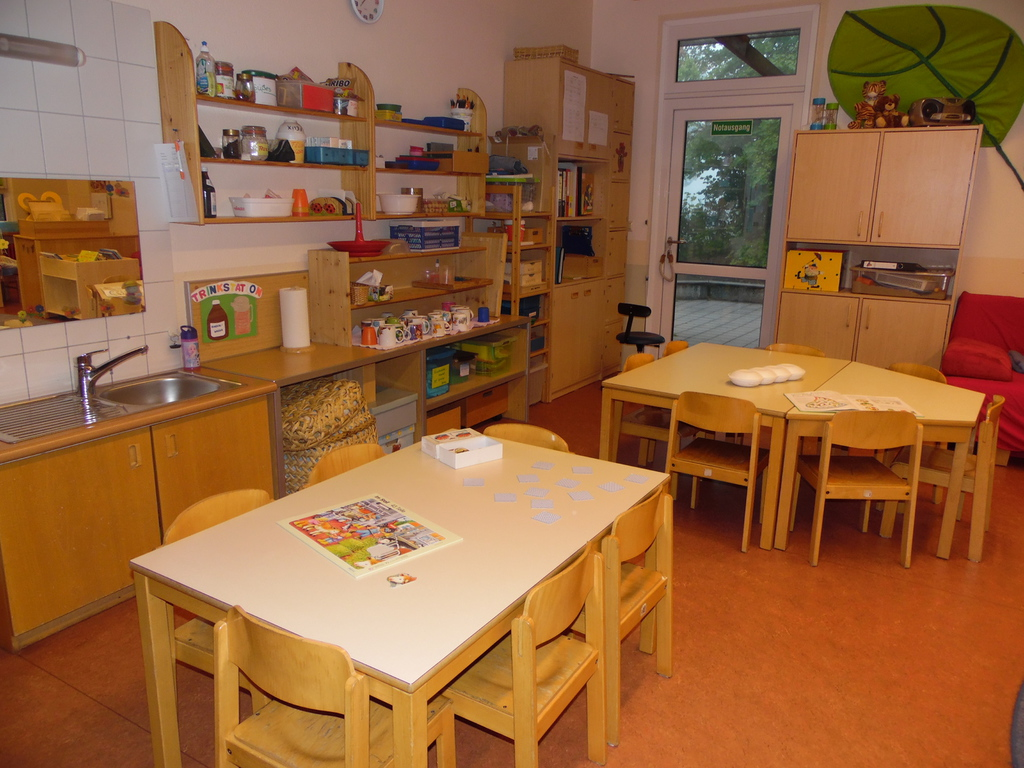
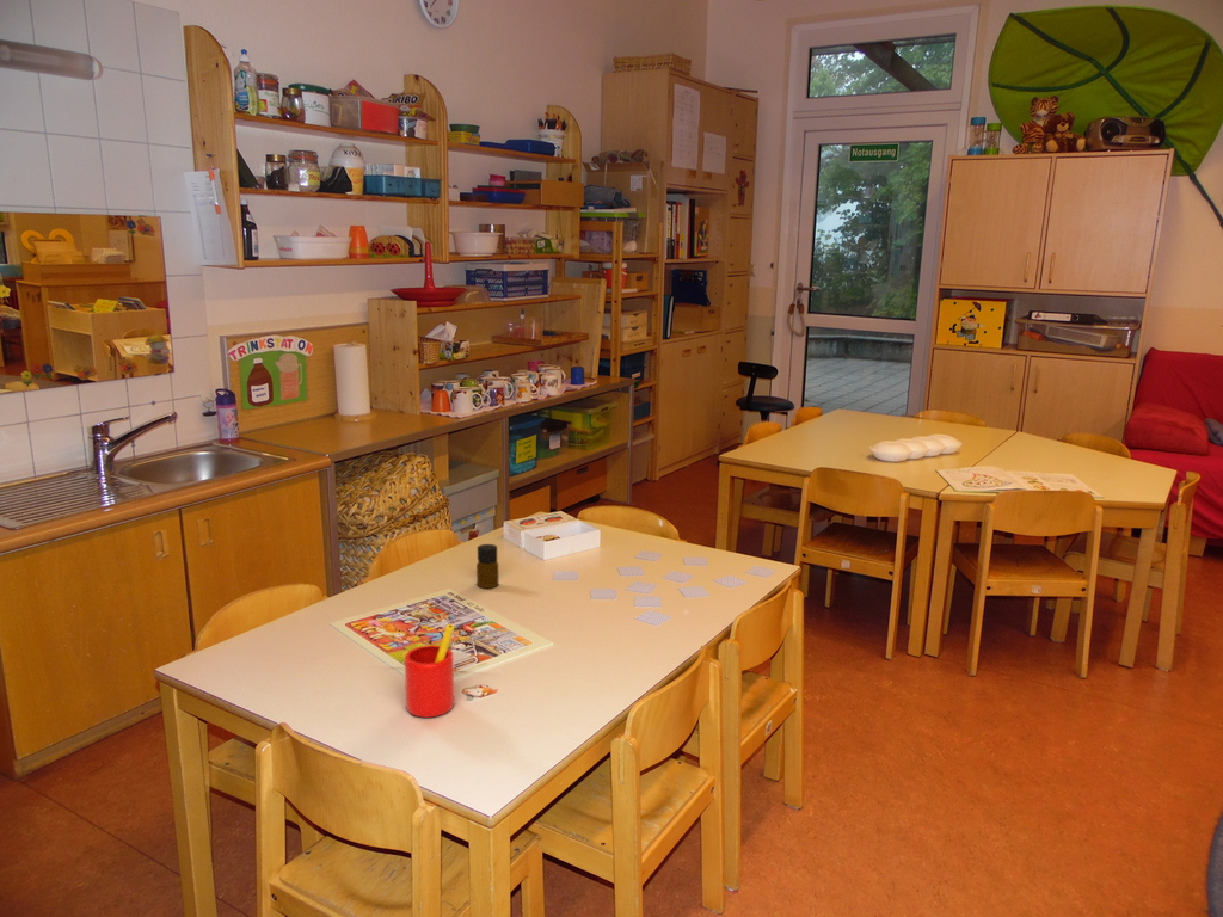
+ bottle (487, 565)
+ straw (432, 663)
